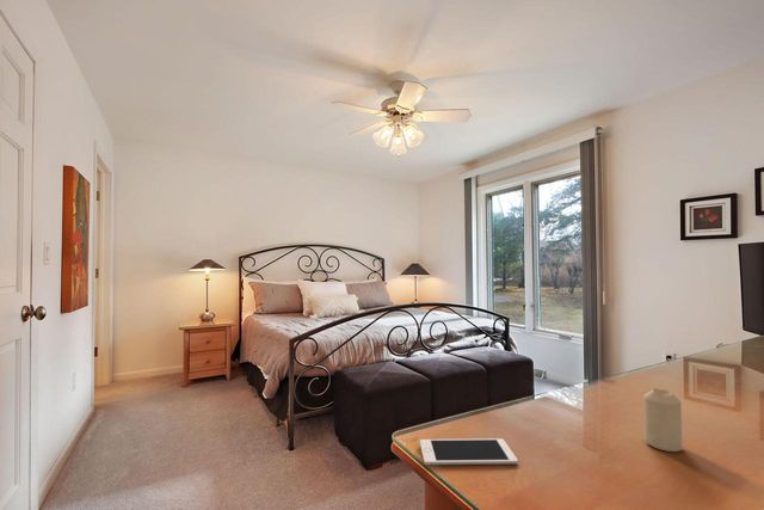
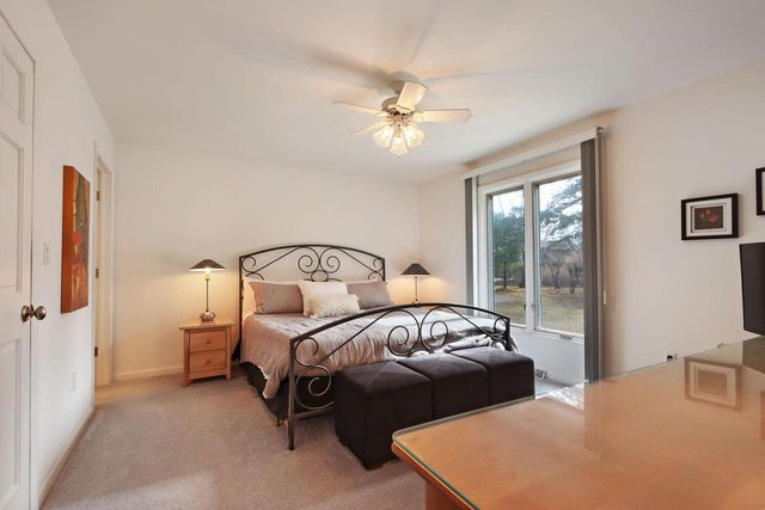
- candle (661, 417)
- cell phone (466, 450)
